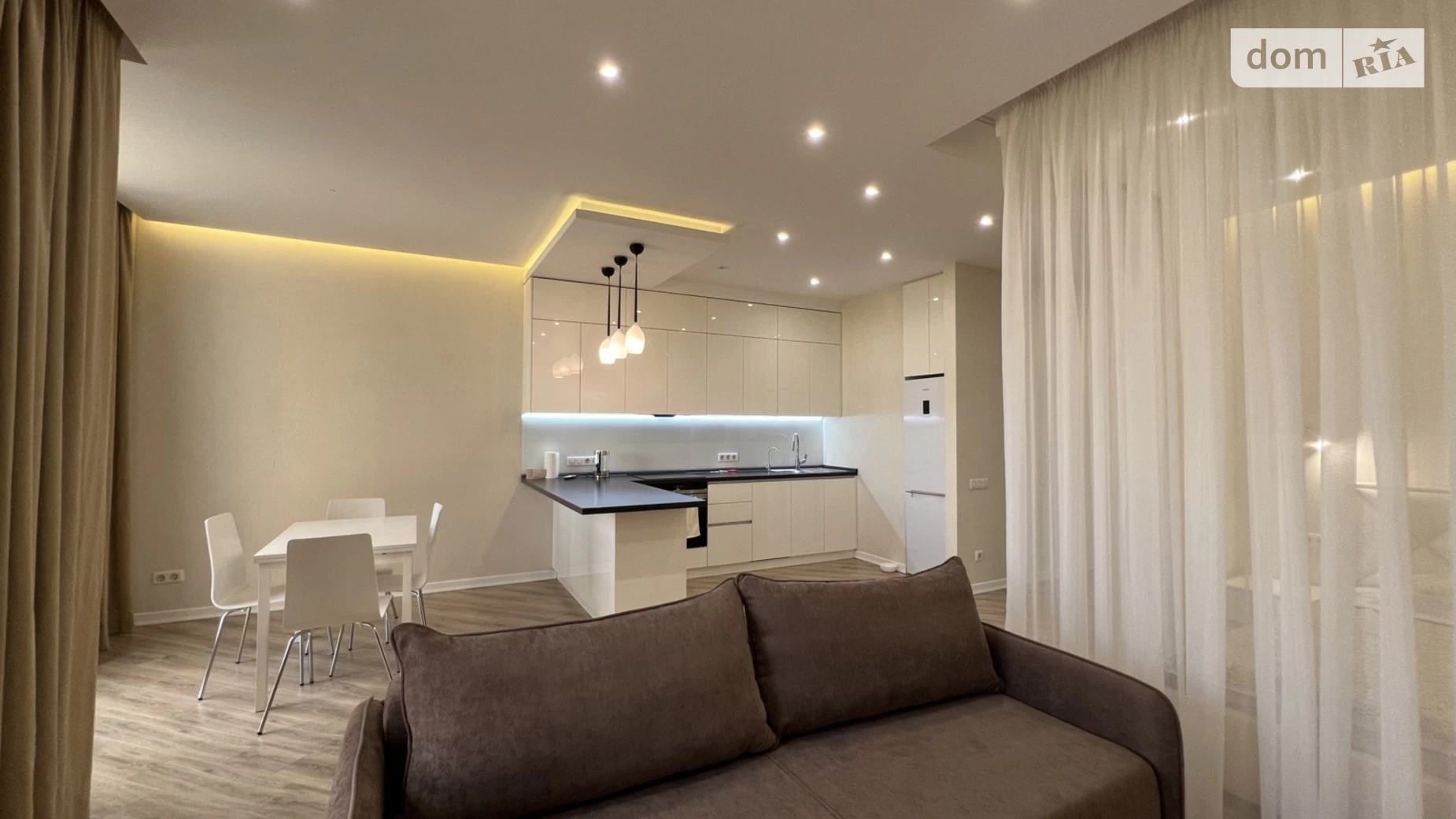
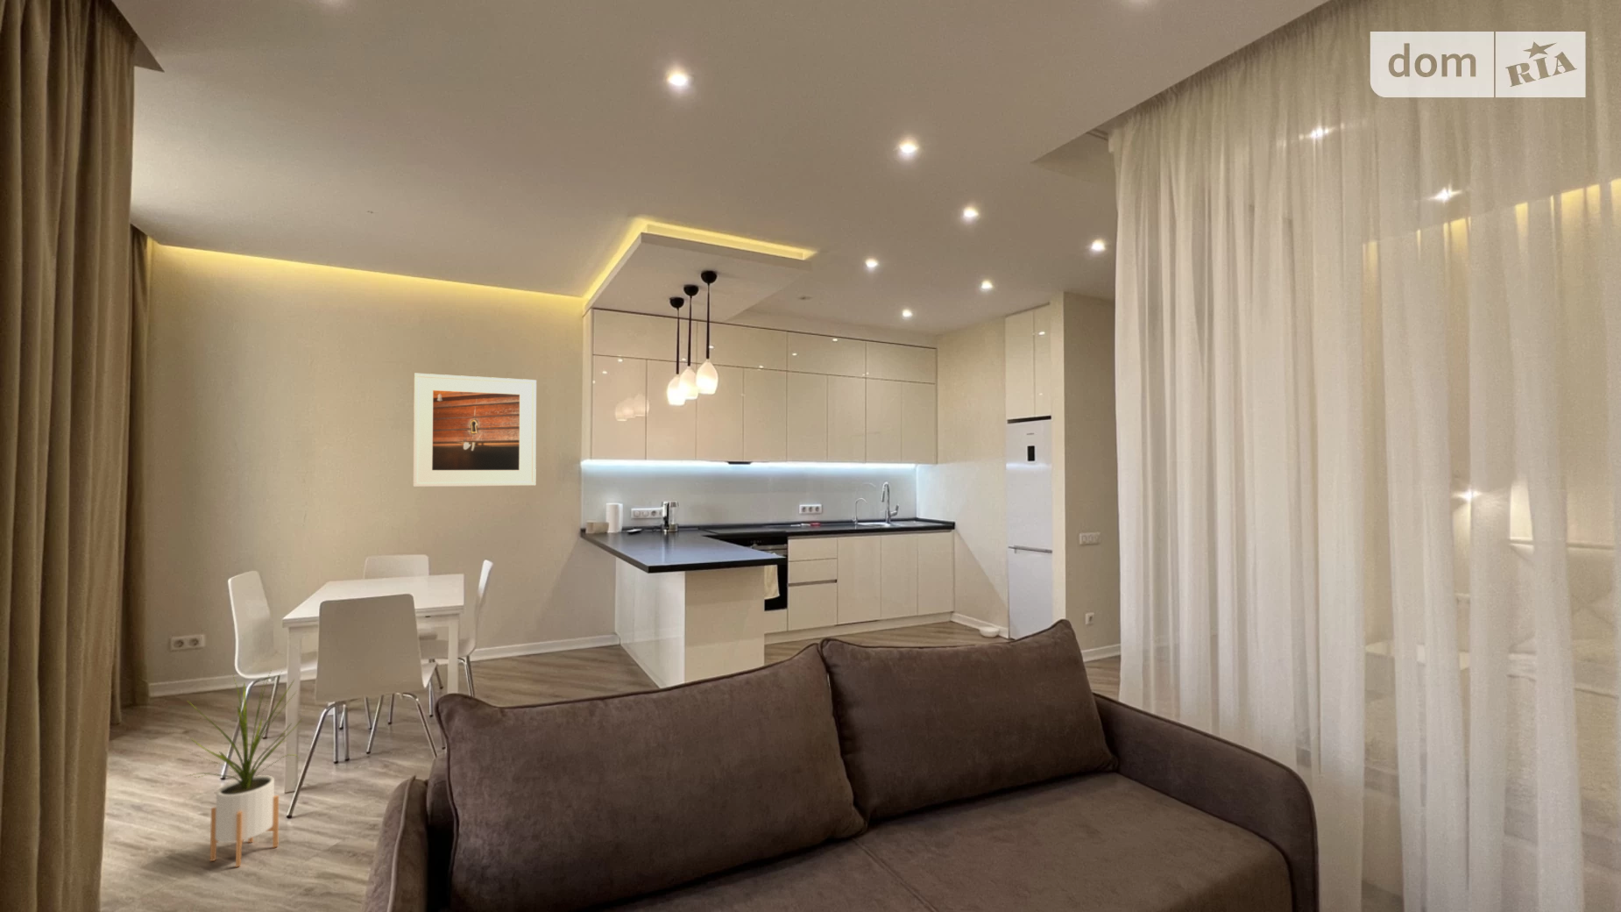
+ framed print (477, 431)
+ house plant (244, 764)
